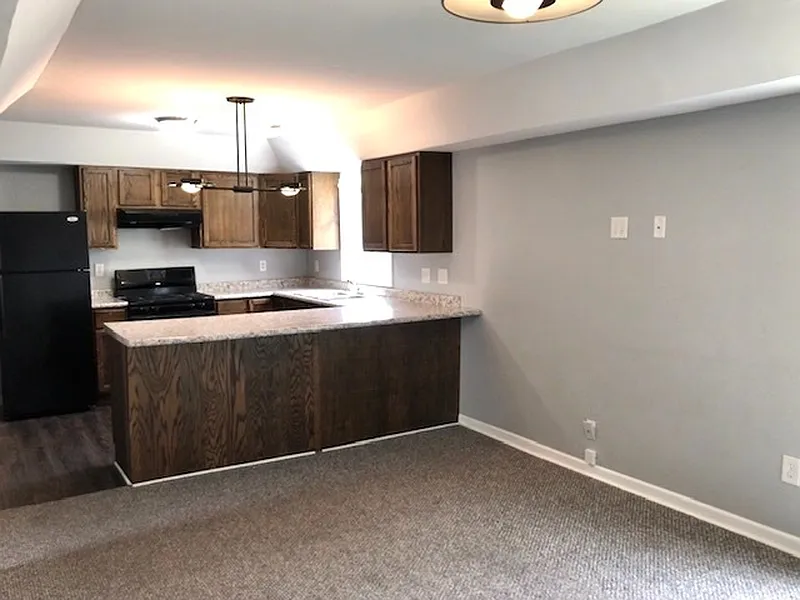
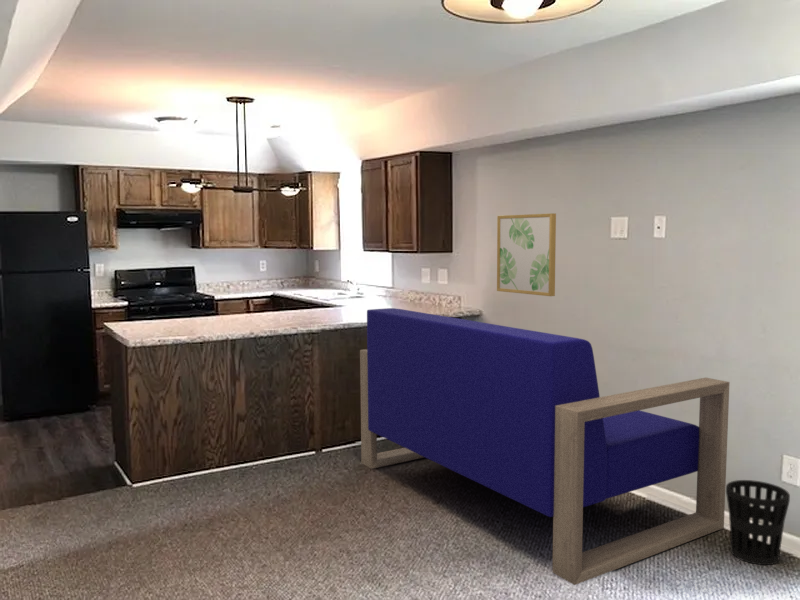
+ wastebasket (756, 522)
+ wall art (524, 254)
+ sofa (518, 404)
